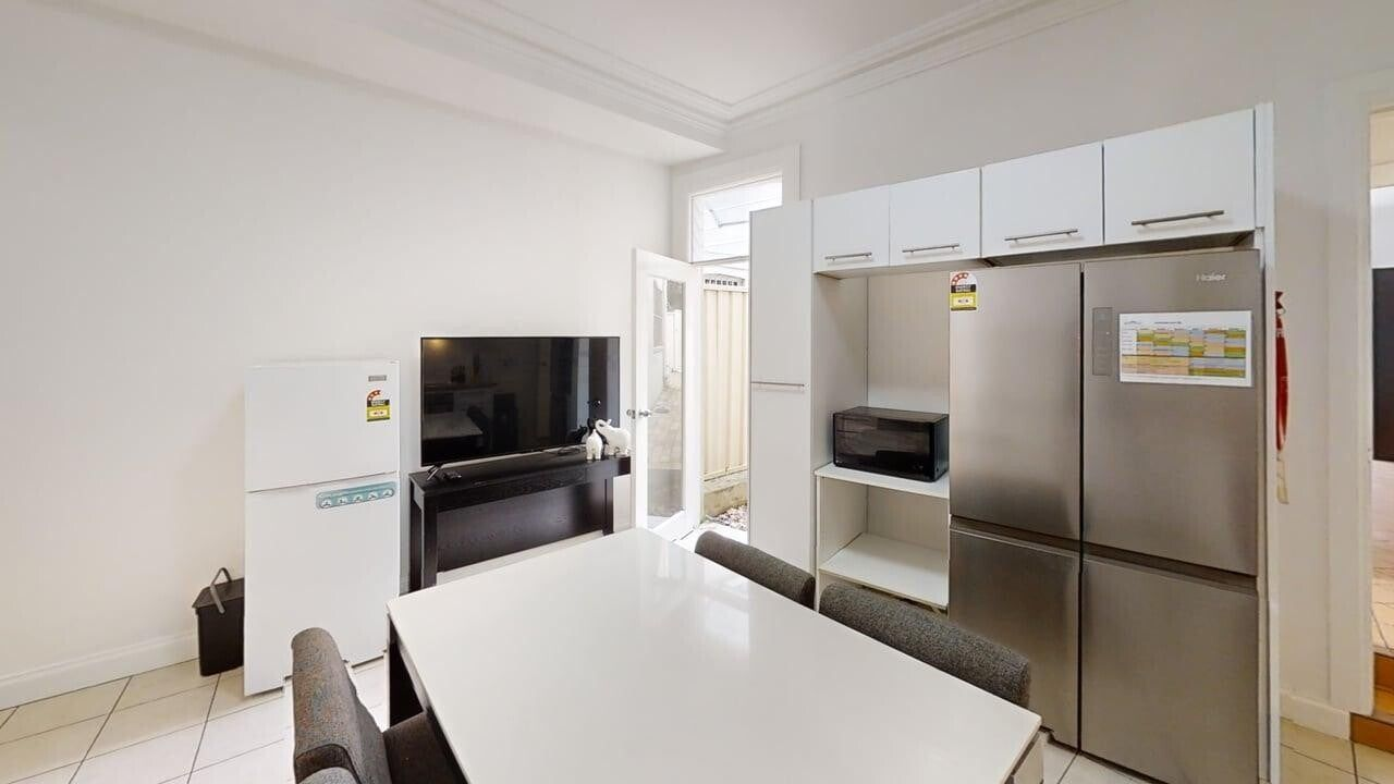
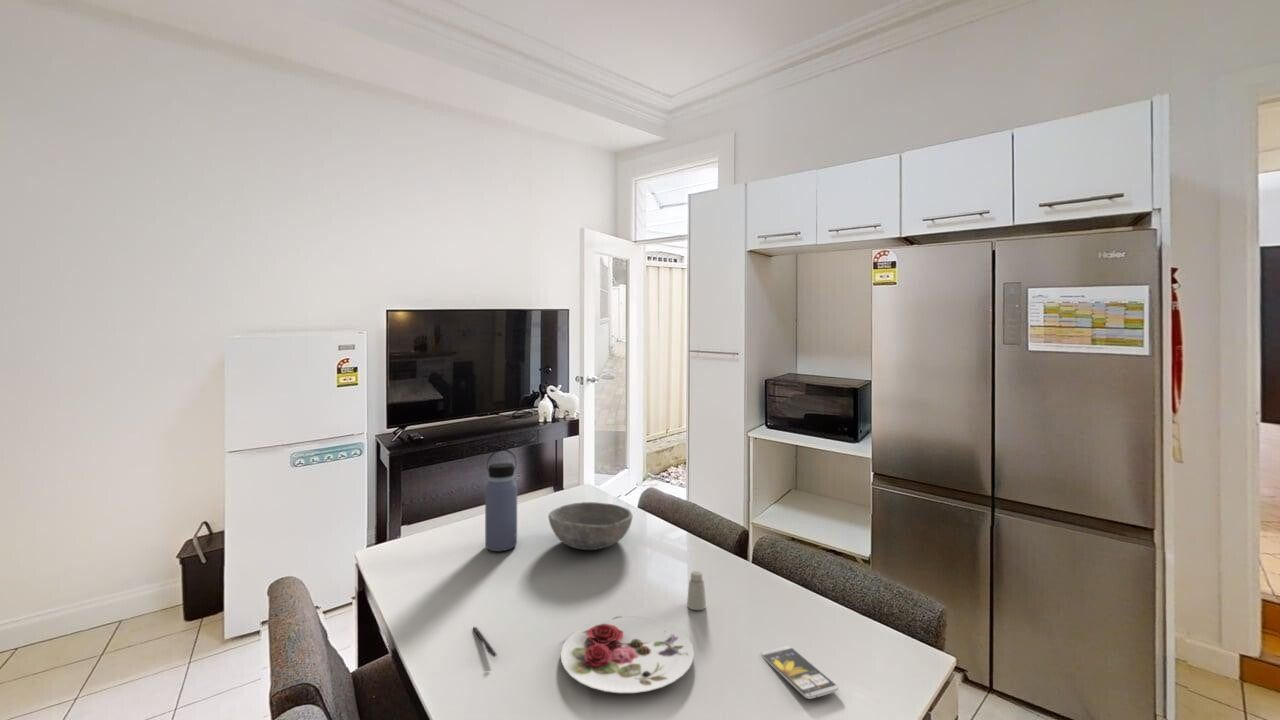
+ smartphone (797, 670)
+ plate (627, 648)
+ water bottle (501, 498)
+ saltshaker (696, 589)
+ pen (483, 640)
+ bowl (590, 527)
